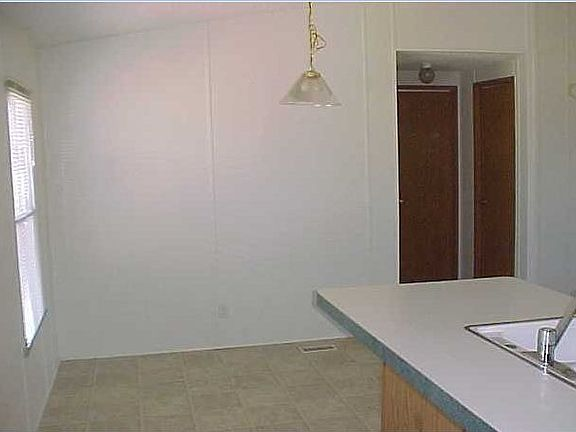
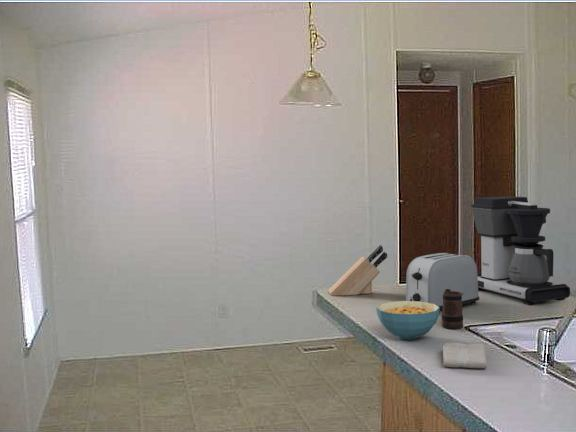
+ knife block (357, 269)
+ washcloth (464, 354)
+ toaster (441, 280)
+ mug (451, 308)
+ cereal bowl (408, 322)
+ coffee maker (517, 247)
